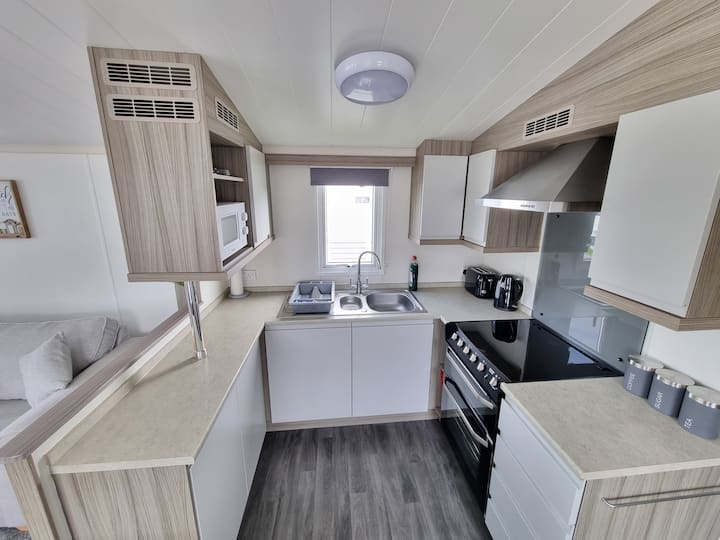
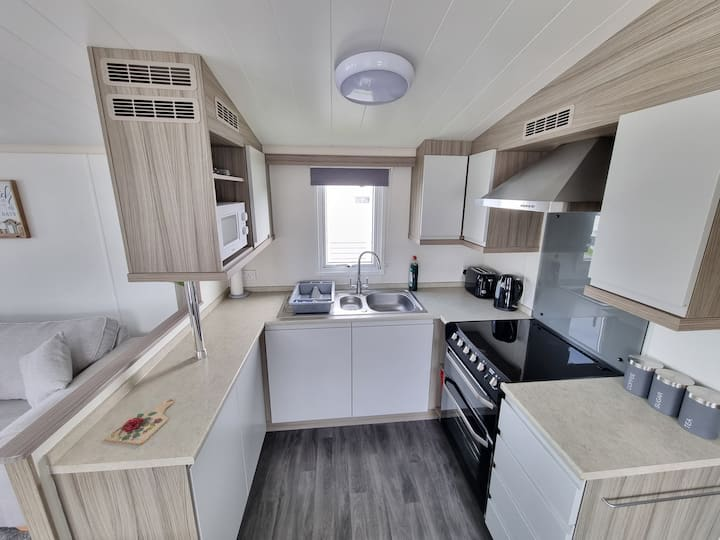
+ cutting board (148, 416)
